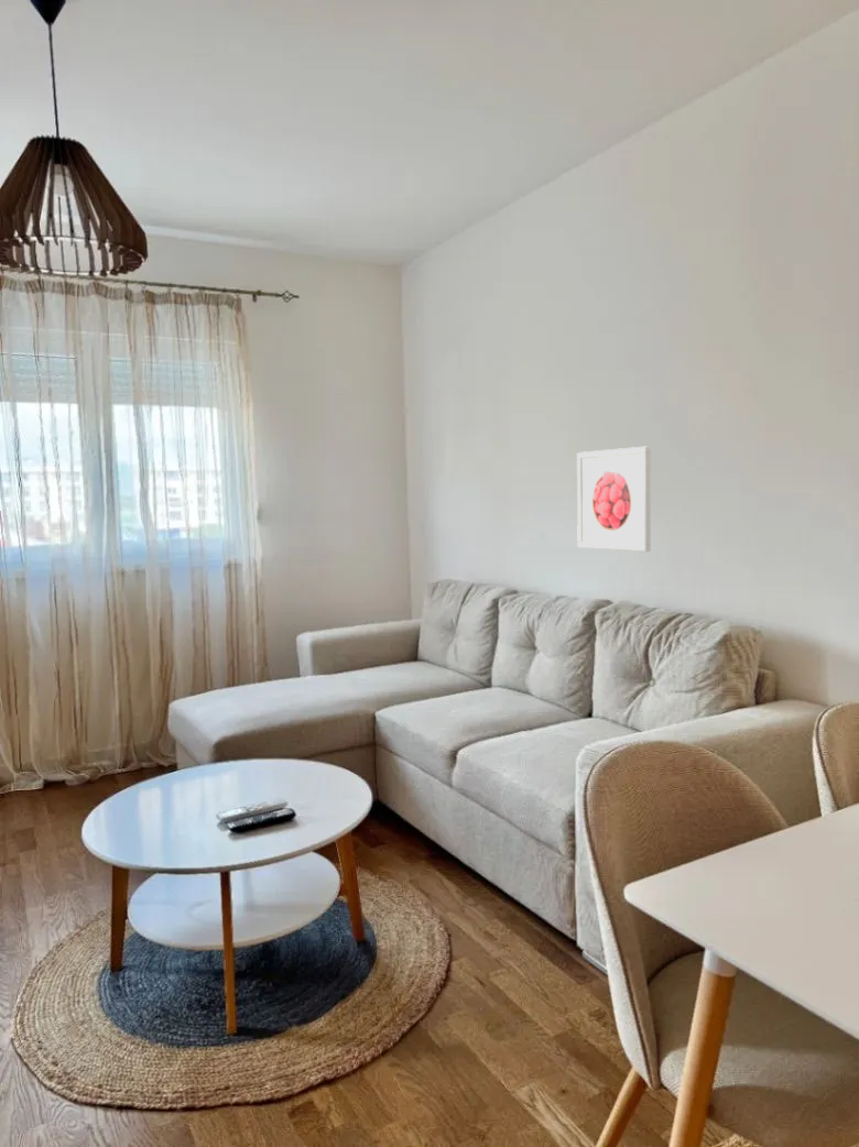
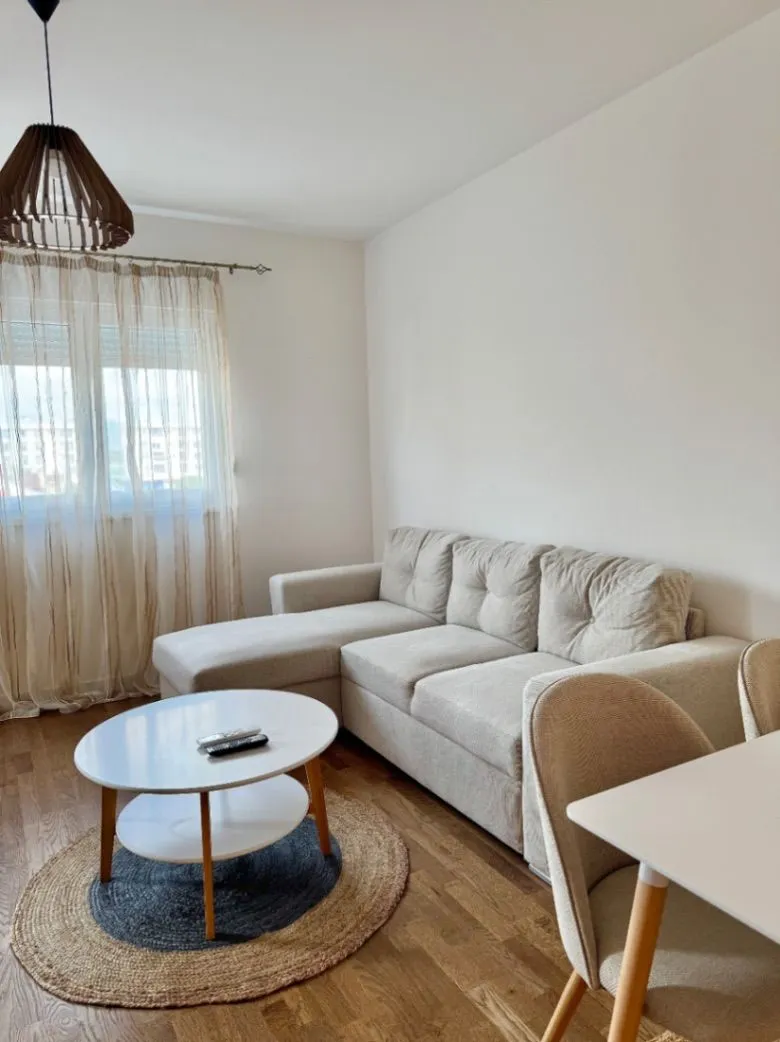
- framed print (611, 500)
